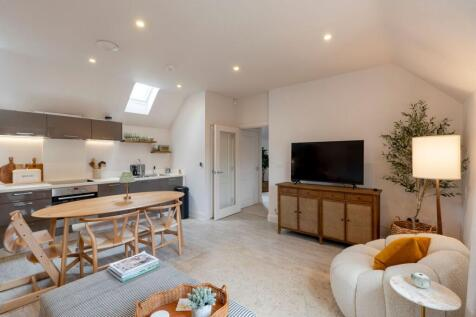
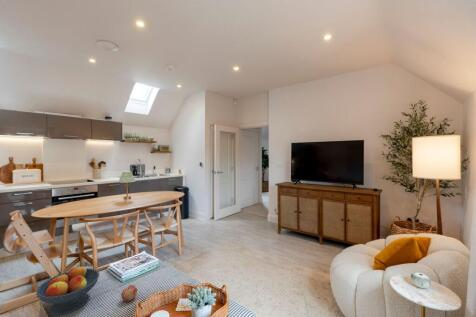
+ fruit bowl (70, 288)
+ fruit (129, 293)
